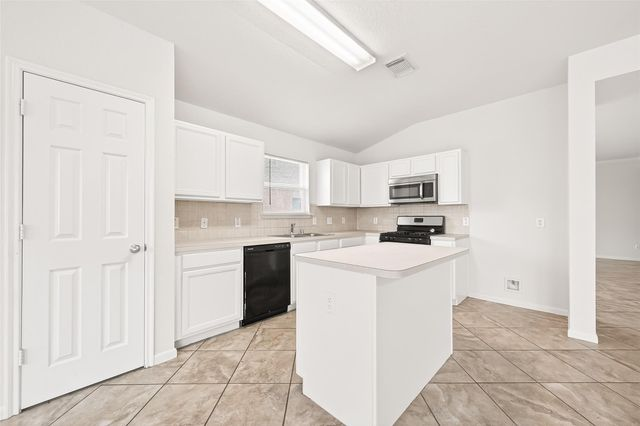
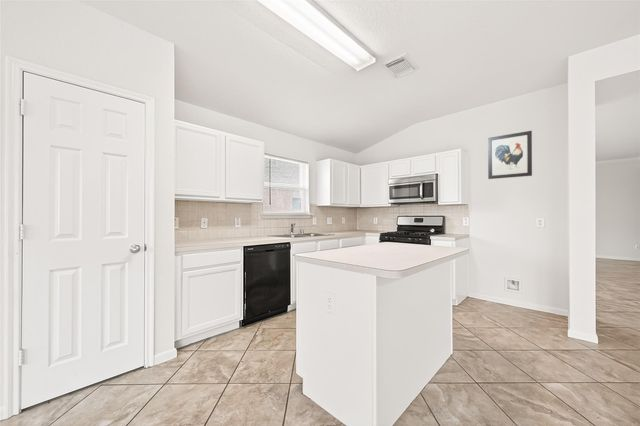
+ wall art (509, 156)
